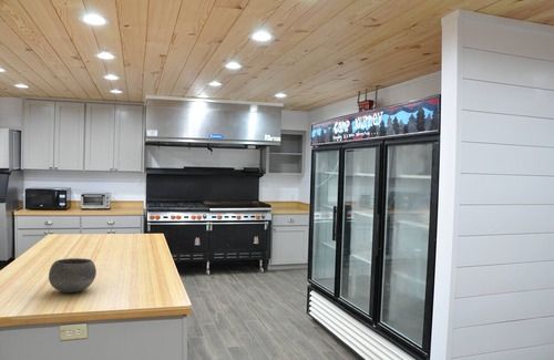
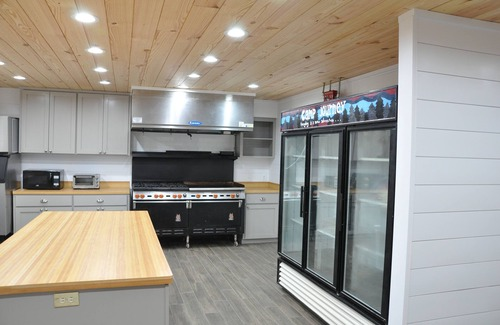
- bowl (72, 276)
